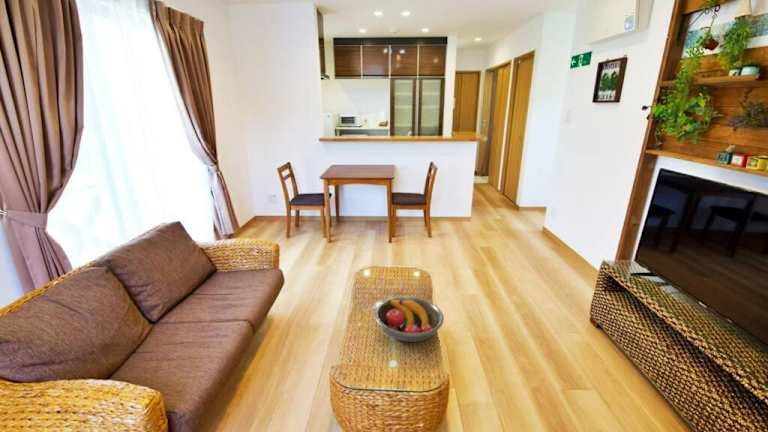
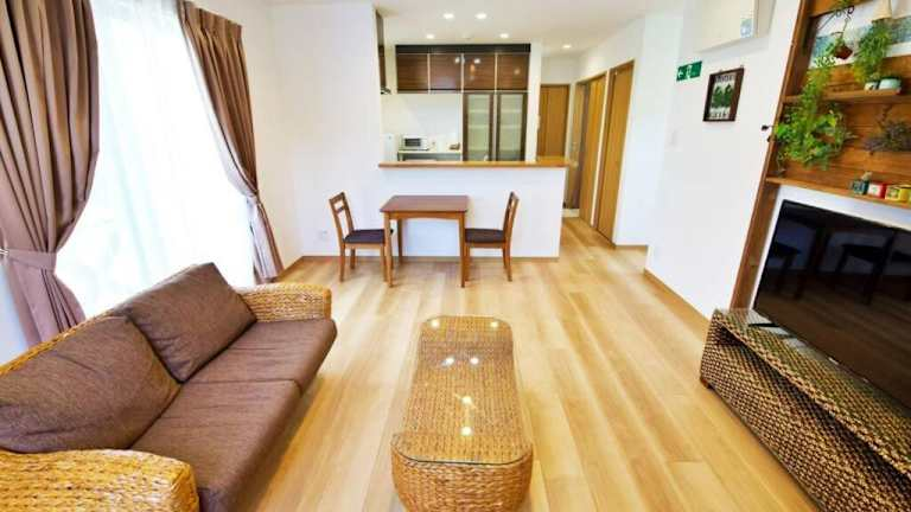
- fruit bowl (408, 320)
